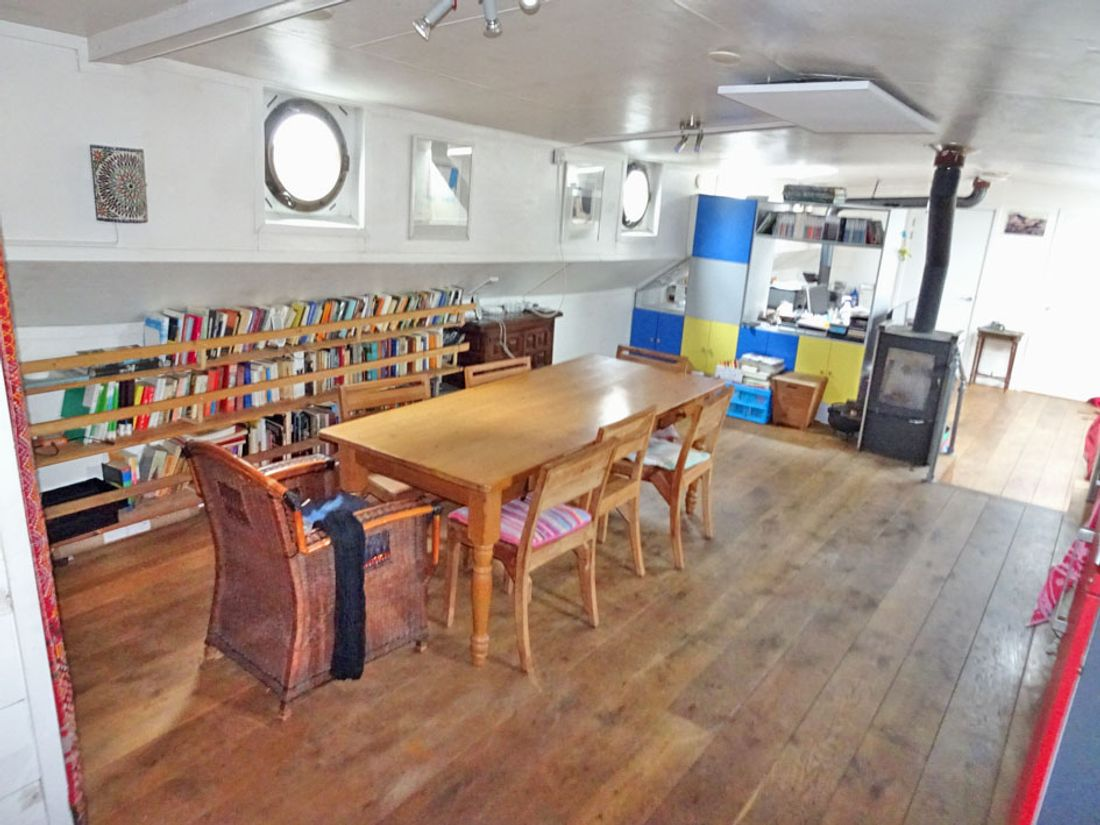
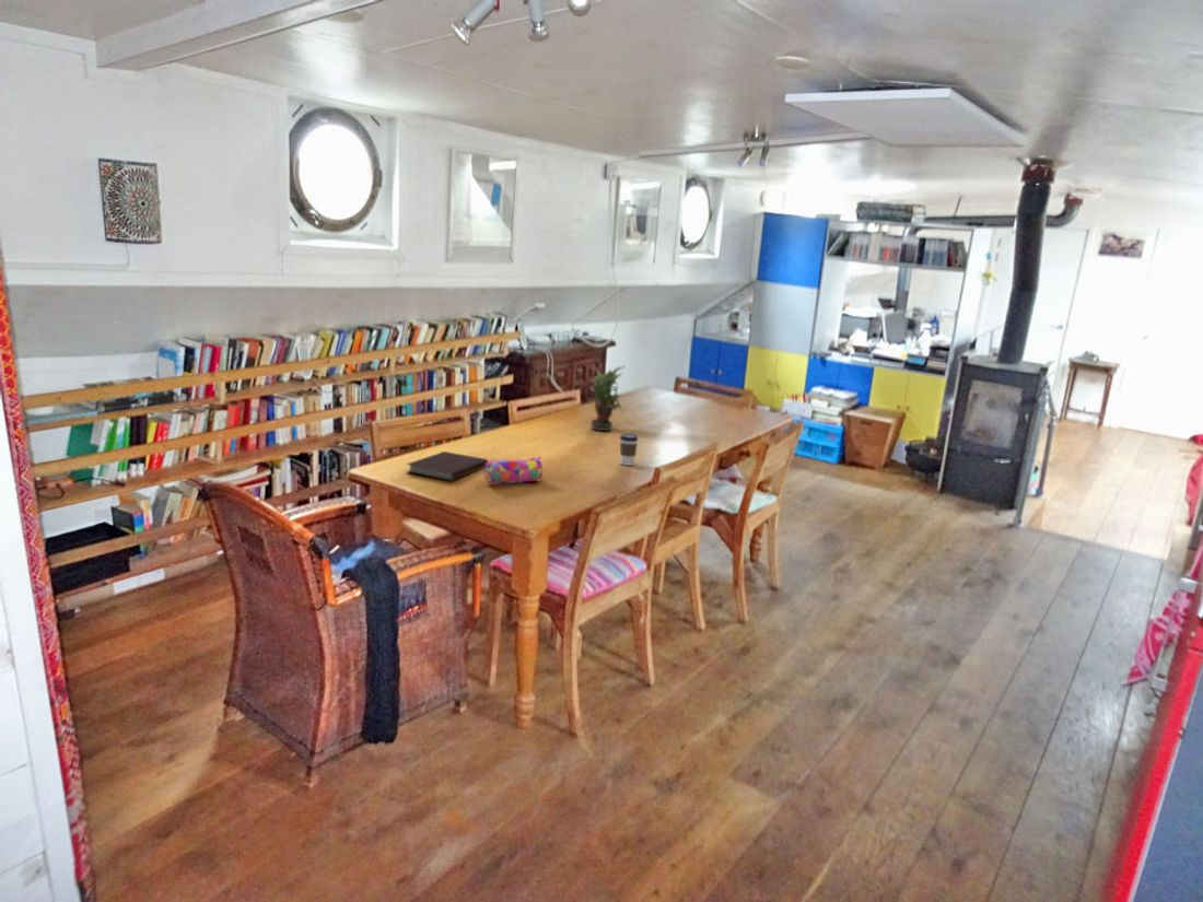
+ coffee cup (628, 449)
+ pencil case (513, 470)
+ potted plant (608, 397)
+ notebook (447, 465)
